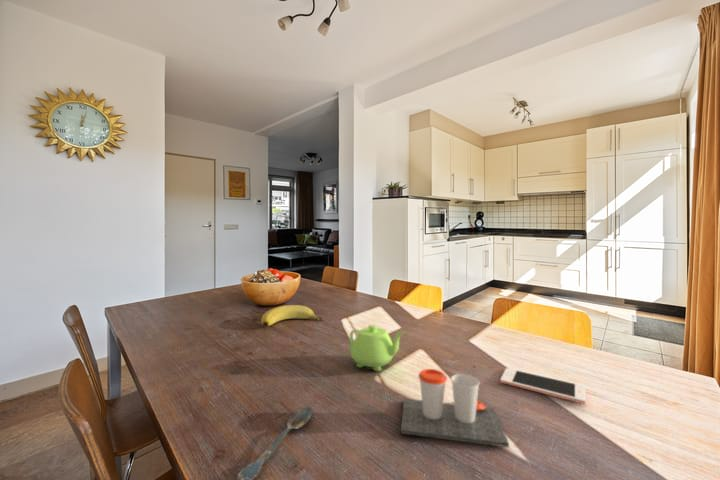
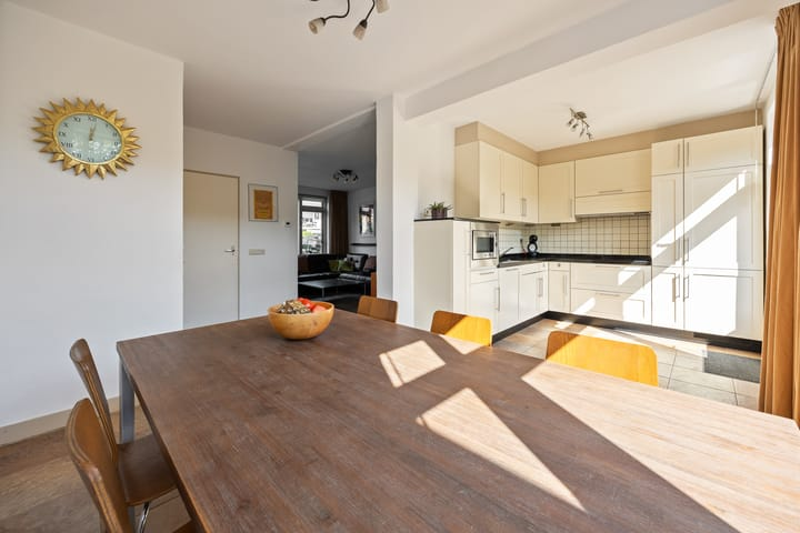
- banana (291, 315)
- teapot (375, 345)
- cup (453, 396)
- spoon (279, 440)
- cell phone (541, 384)
